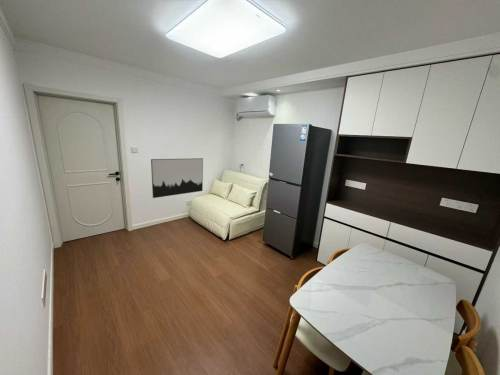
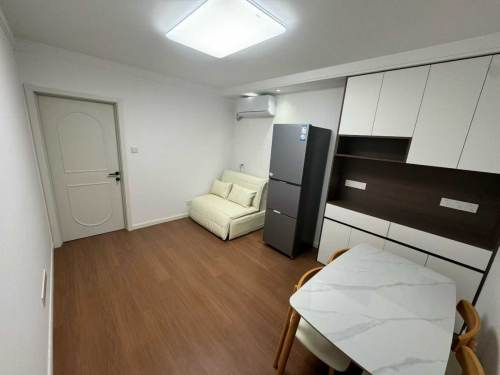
- wall art (179, 176)
